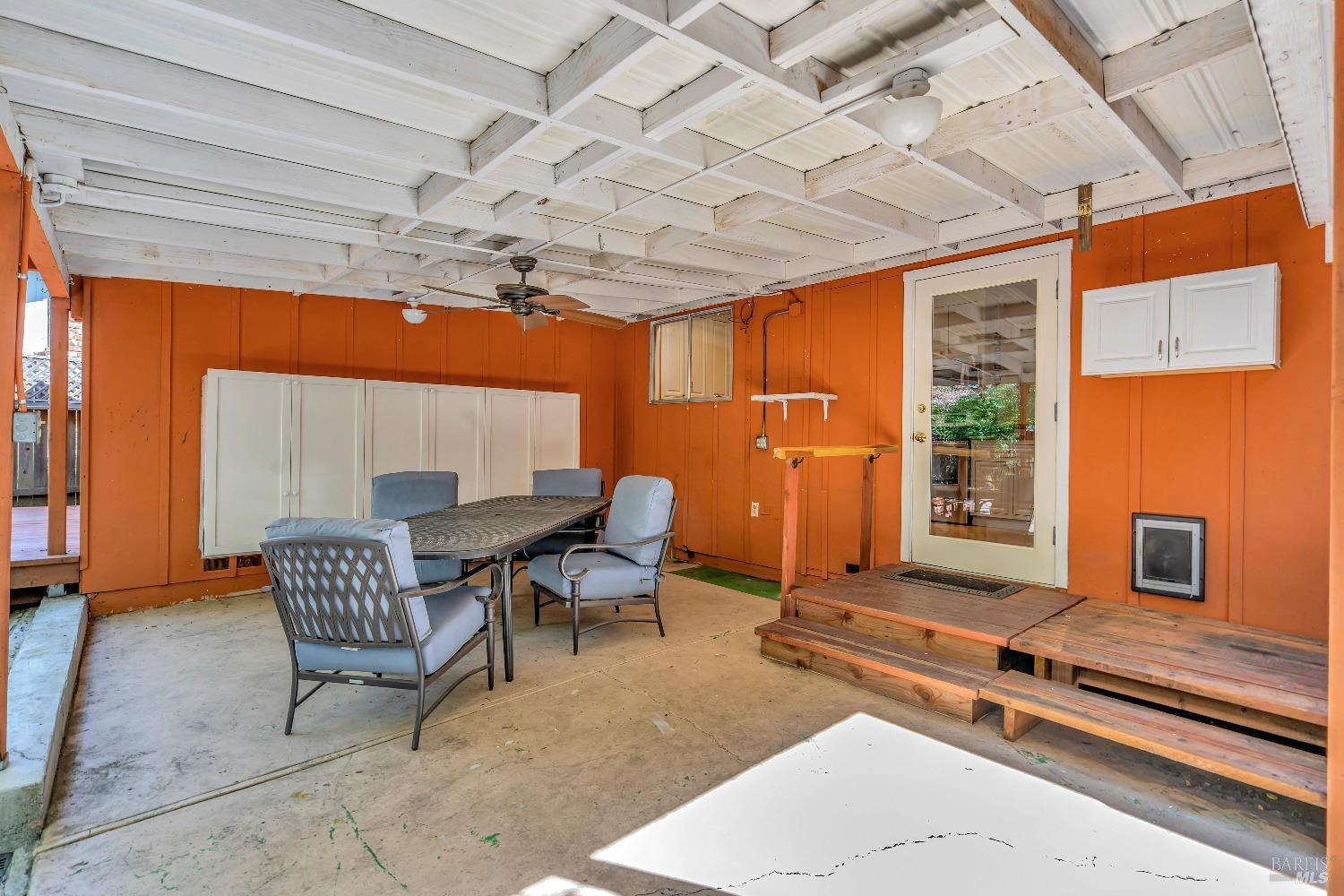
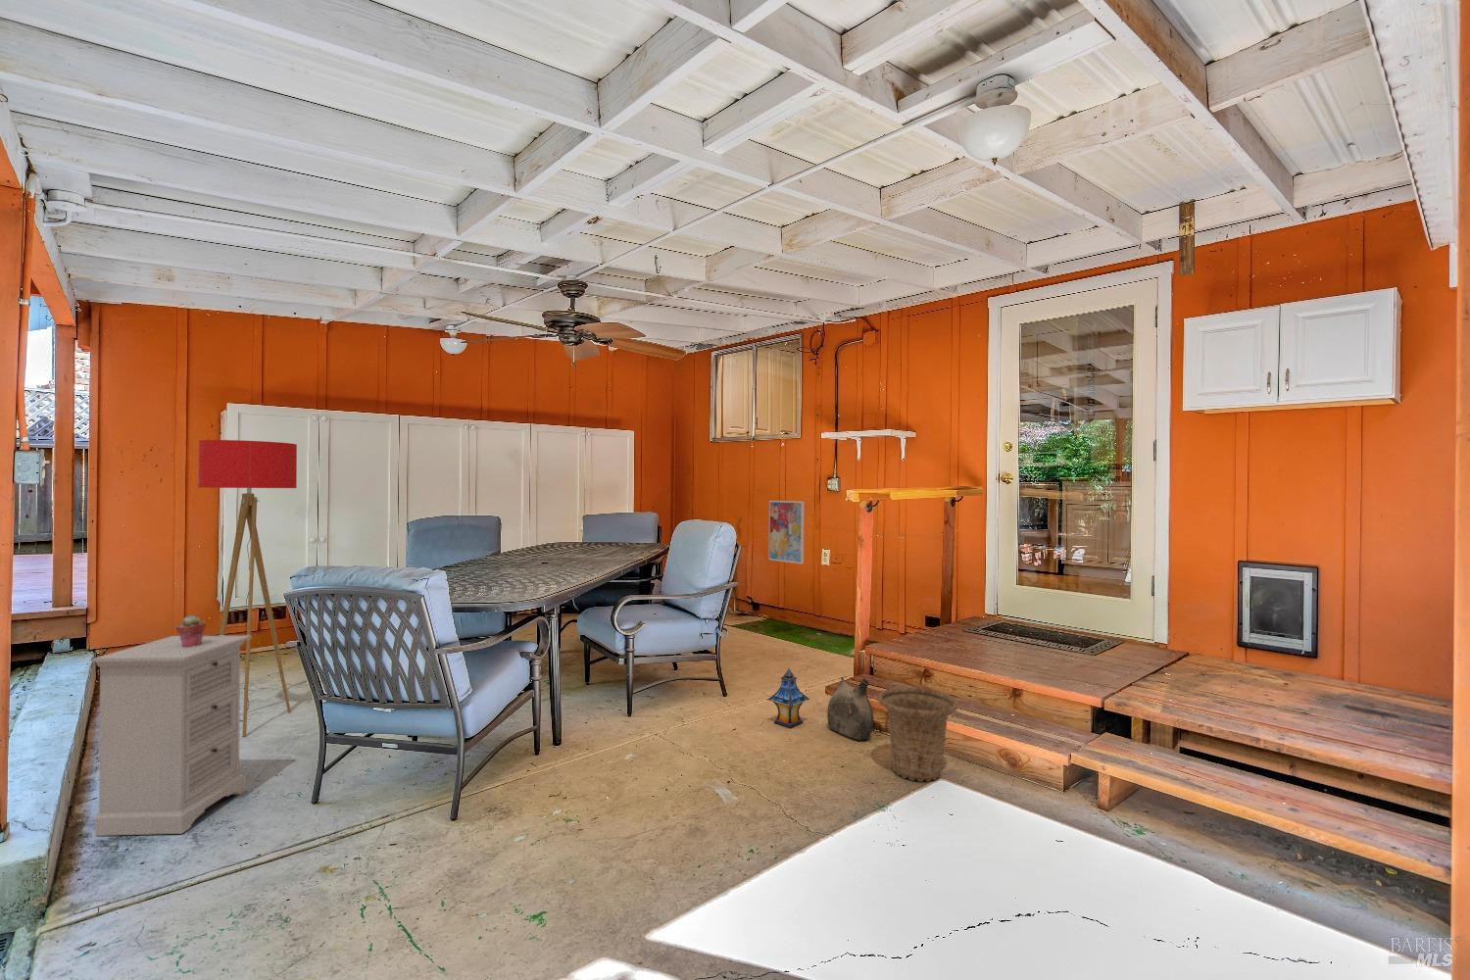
+ ceramic jug (850, 704)
+ wall art (786, 532)
+ potted succulent (191, 629)
+ basket (917, 734)
+ lantern (788, 695)
+ floor lamp (249, 583)
+ nightstand (177, 728)
